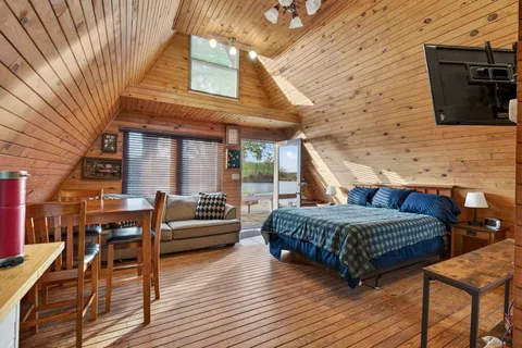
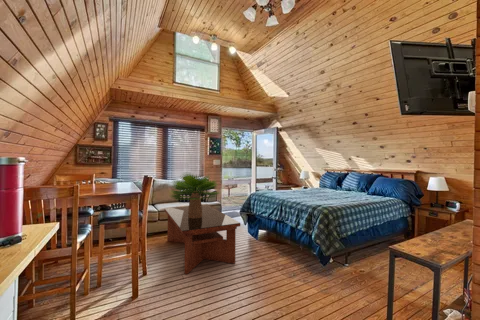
+ coffee table (197, 232)
+ potted plant (195, 193)
